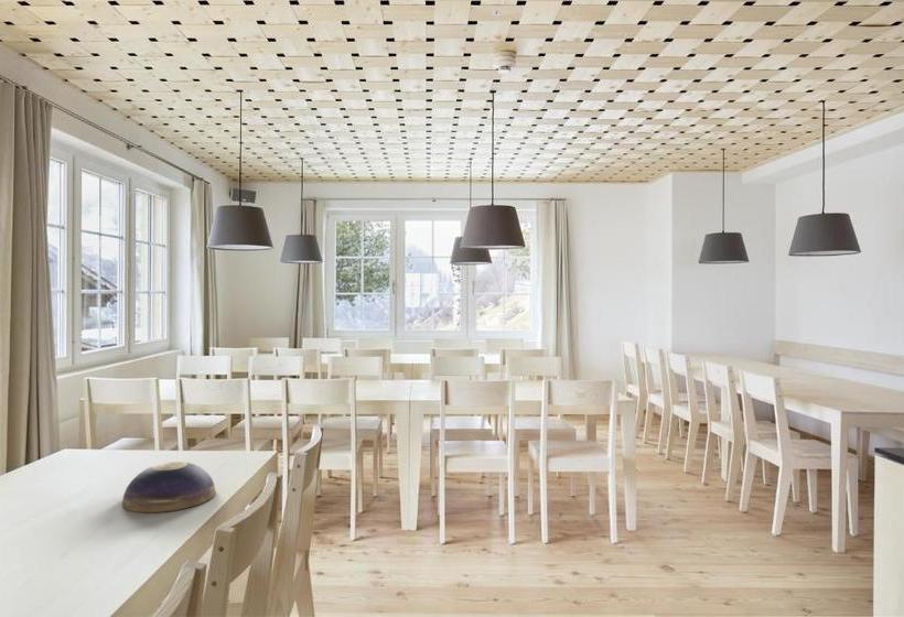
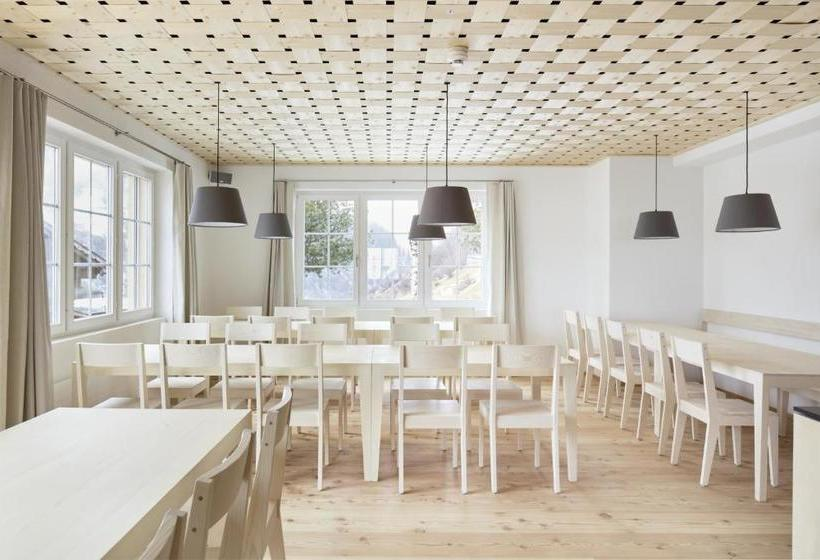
- decorative bowl (170, 479)
